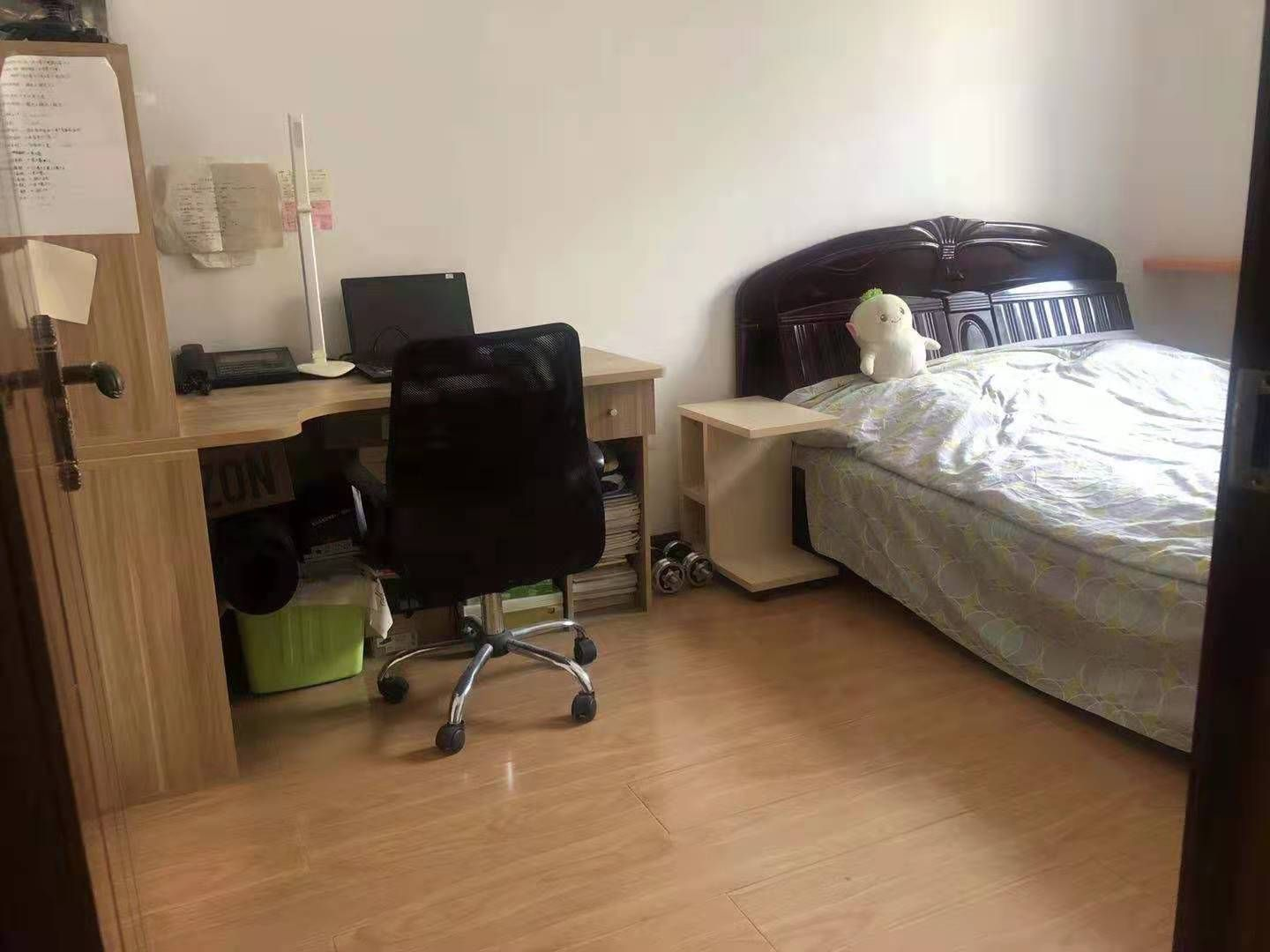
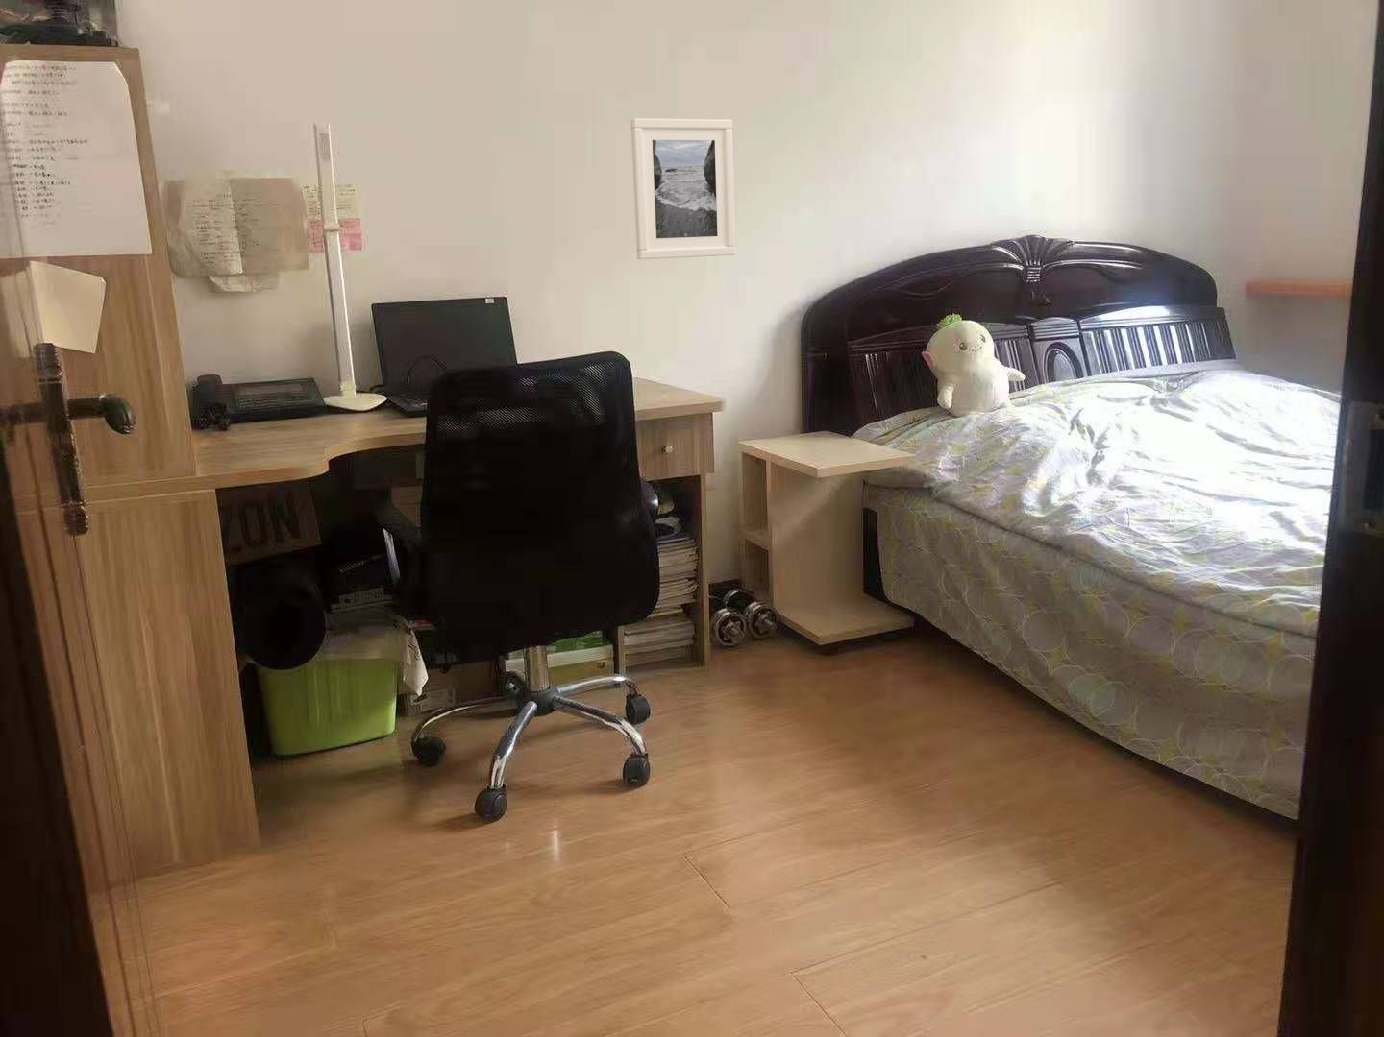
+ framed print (684, 190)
